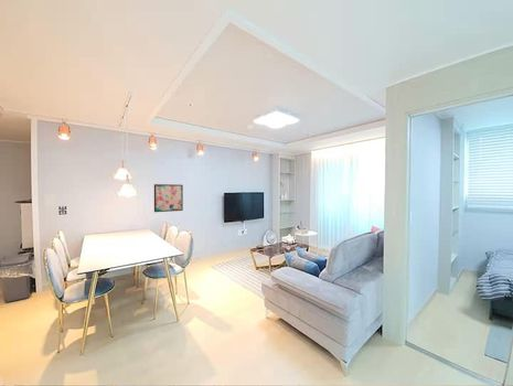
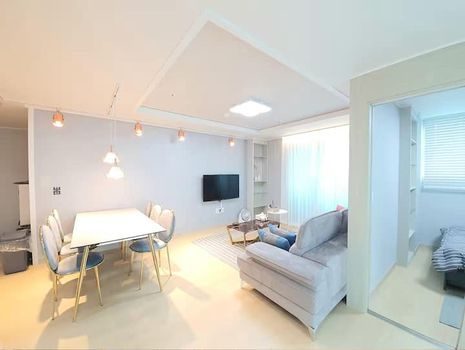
- wall art (169, 197)
